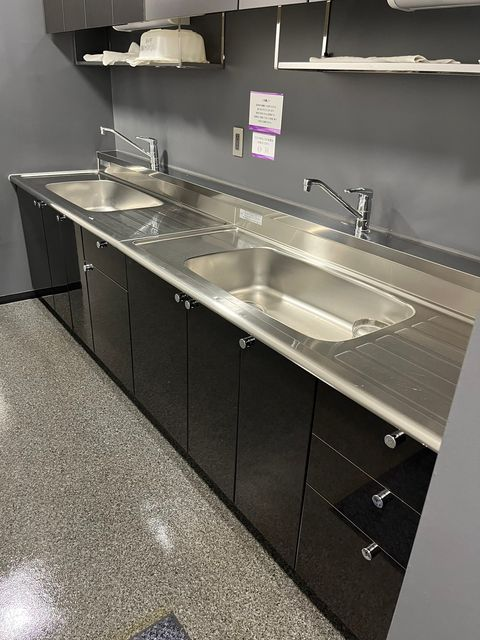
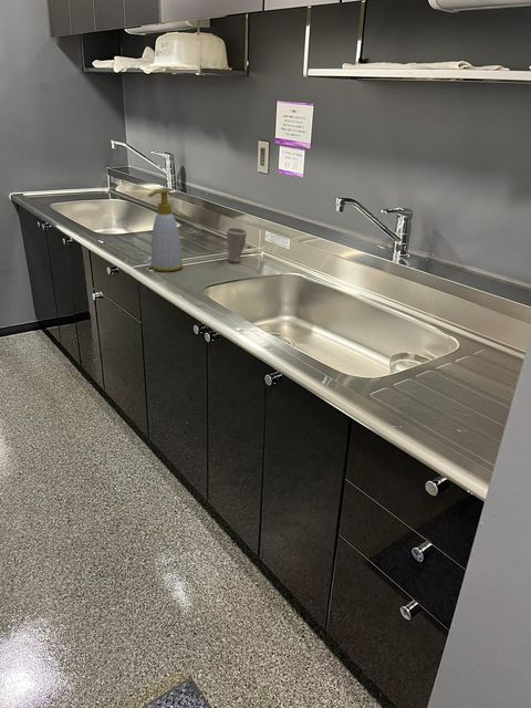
+ soap bottle (165, 229)
+ cup (236, 246)
